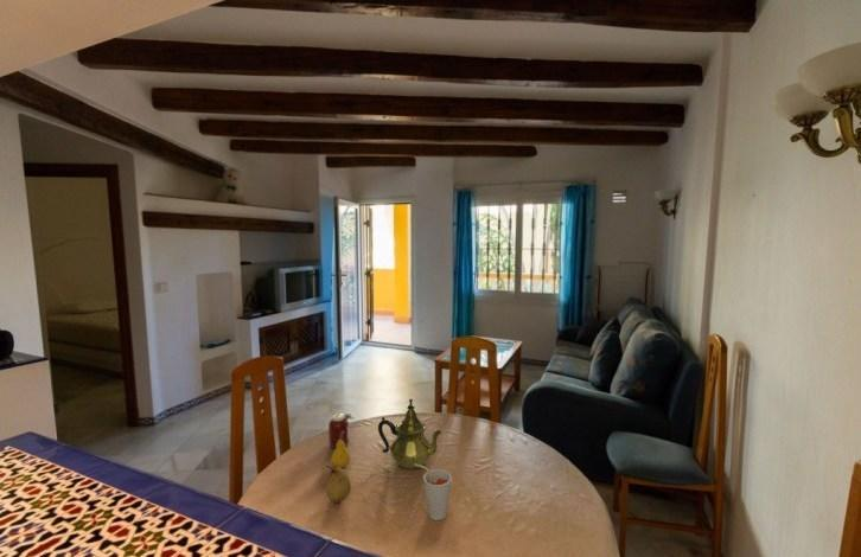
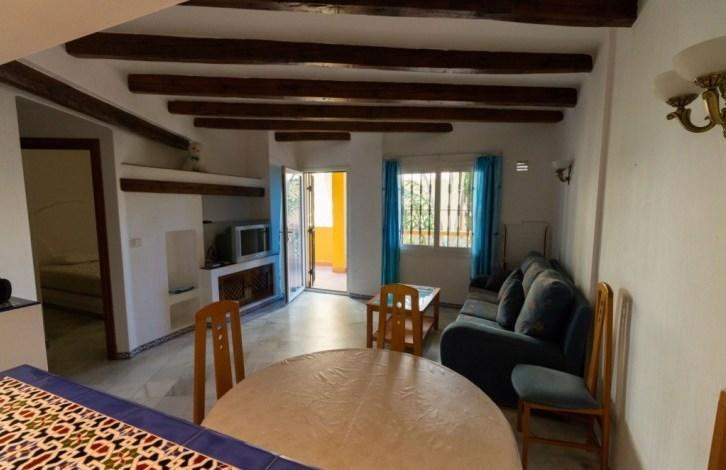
- fruit (340, 449)
- cup (433, 488)
- jar (340, 428)
- teapot (409, 430)
- fruit (338, 481)
